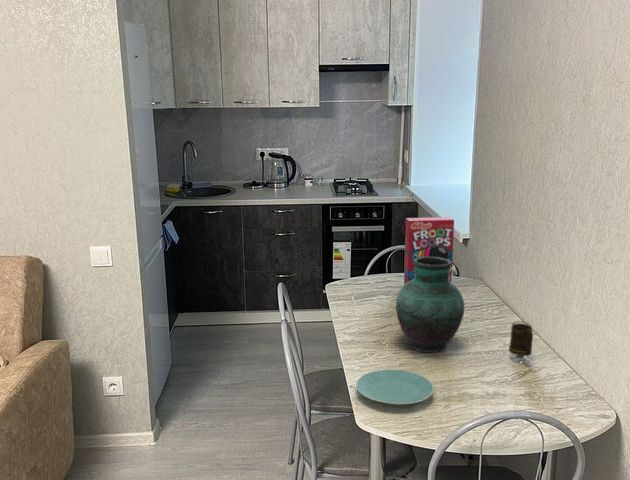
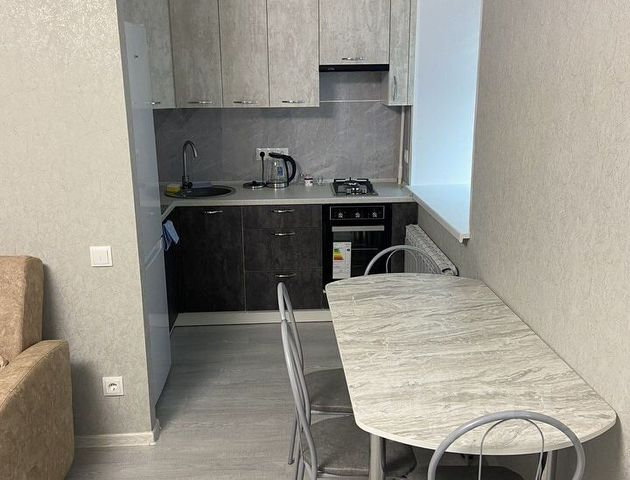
- vase (429, 304)
- plate (394, 389)
- mug (522, 343)
- cereal box (428, 252)
